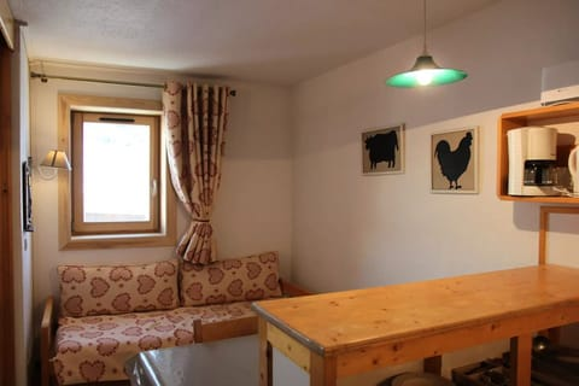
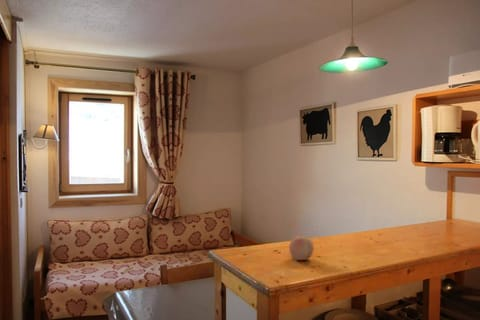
+ apple (301, 247)
